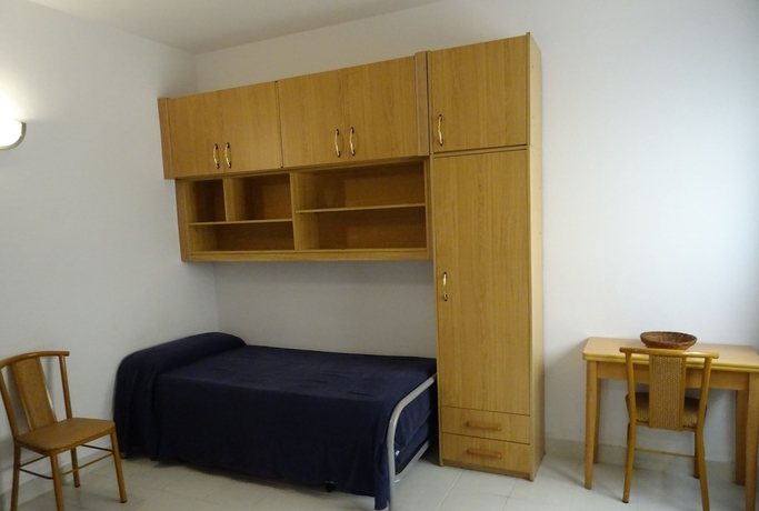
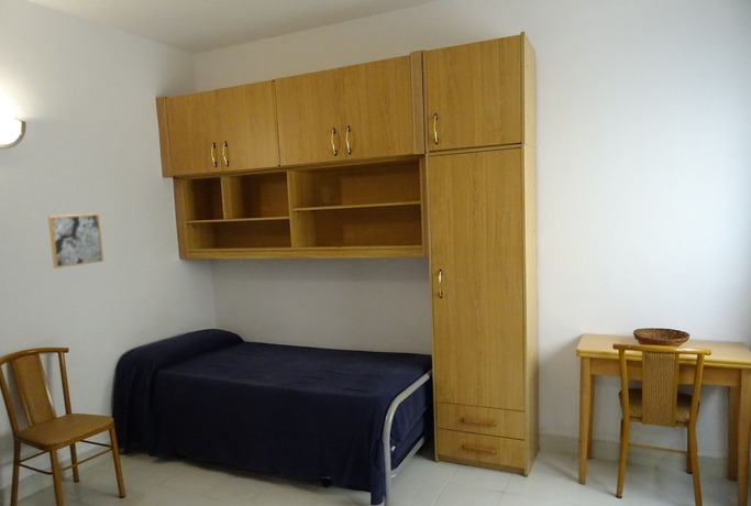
+ wall art (77, 240)
